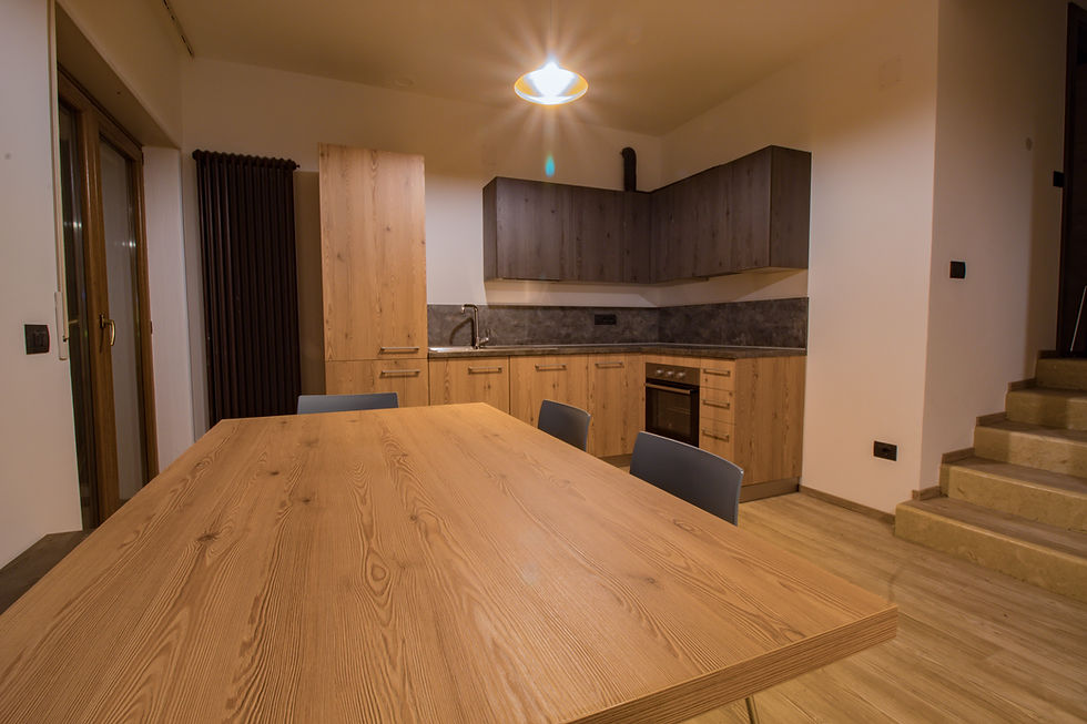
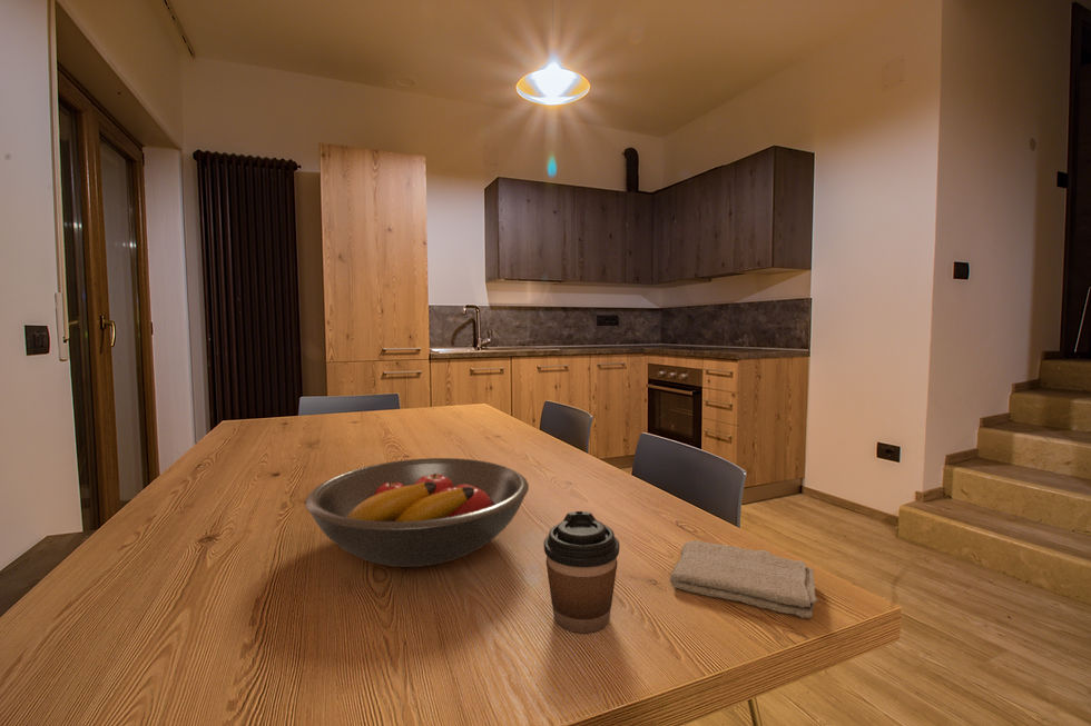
+ fruit bowl (422, 506)
+ washcloth (741, 574)
+ coffee cup (581, 568)
